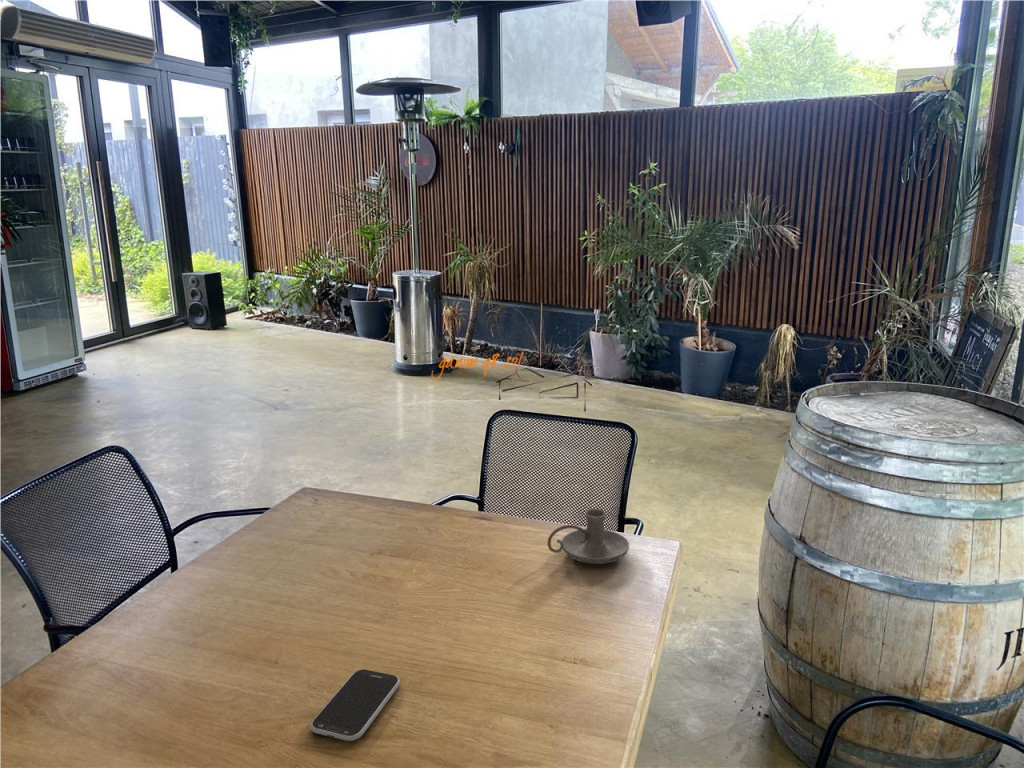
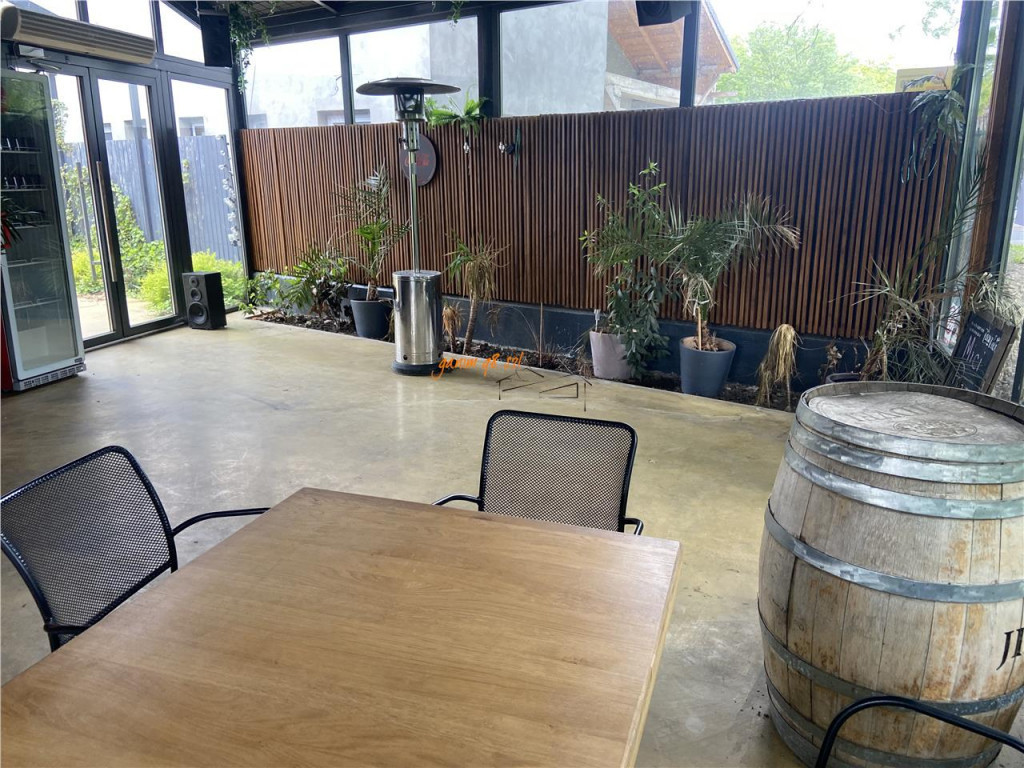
- smartphone (357, 703)
- candle holder (587, 534)
